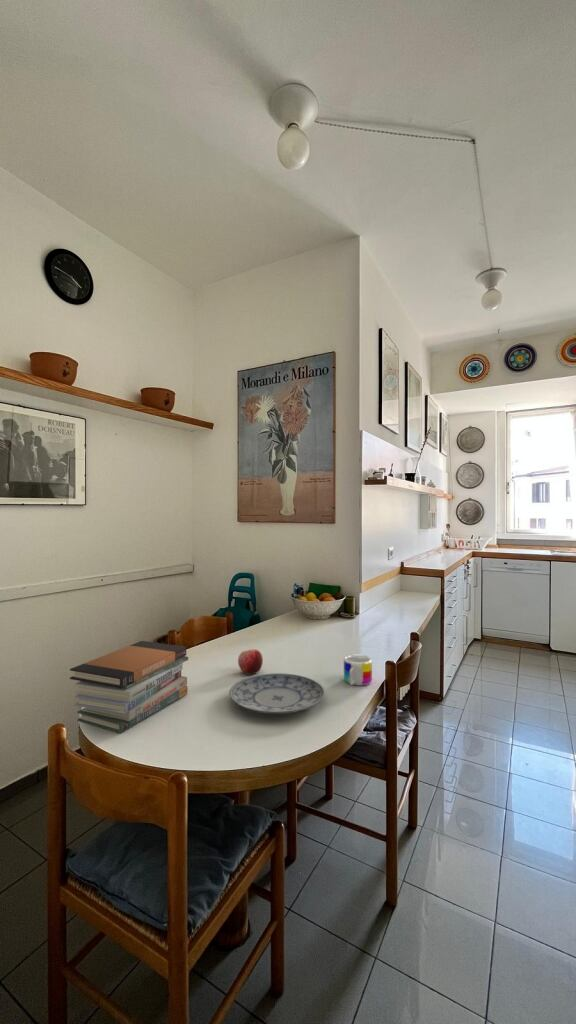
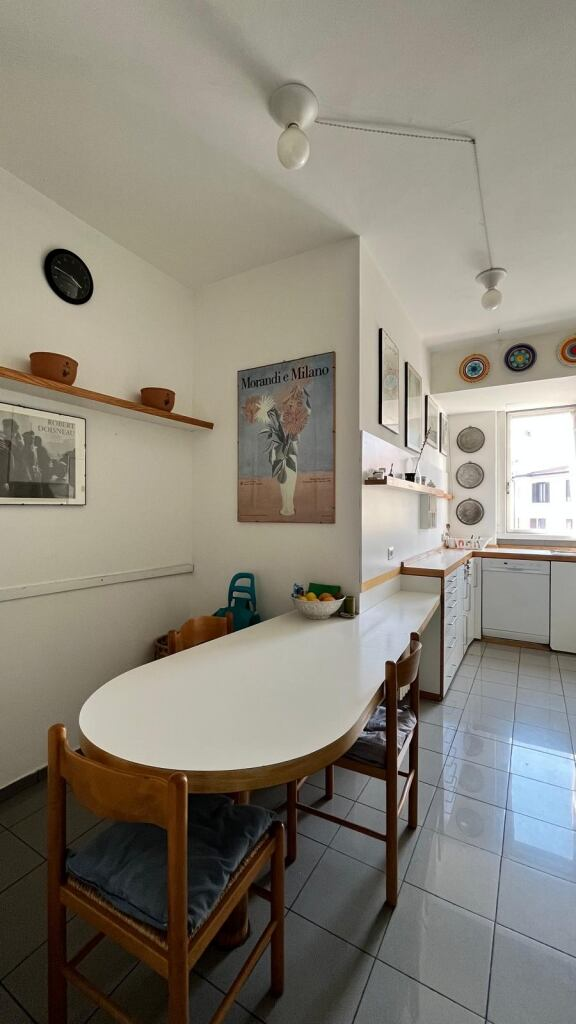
- mug (356, 670)
- apple (250, 660)
- book stack (133, 682)
- plate (277, 695)
